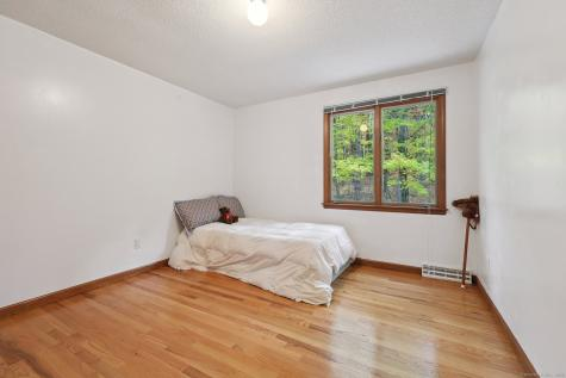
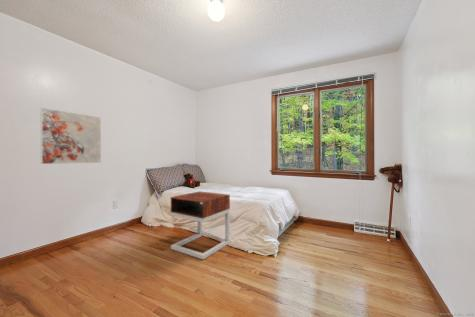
+ nightstand (201, 220)
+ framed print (73, 138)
